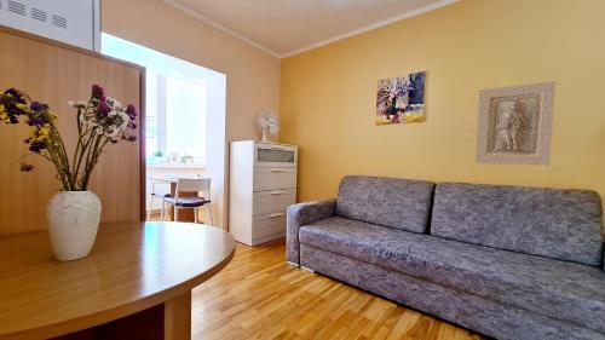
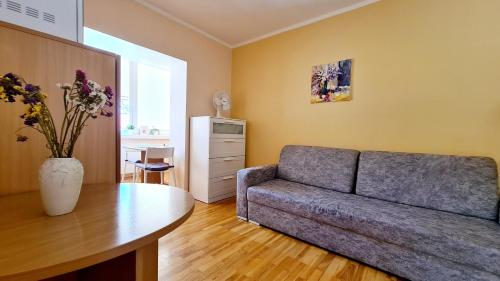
- relief plaque (512, 125)
